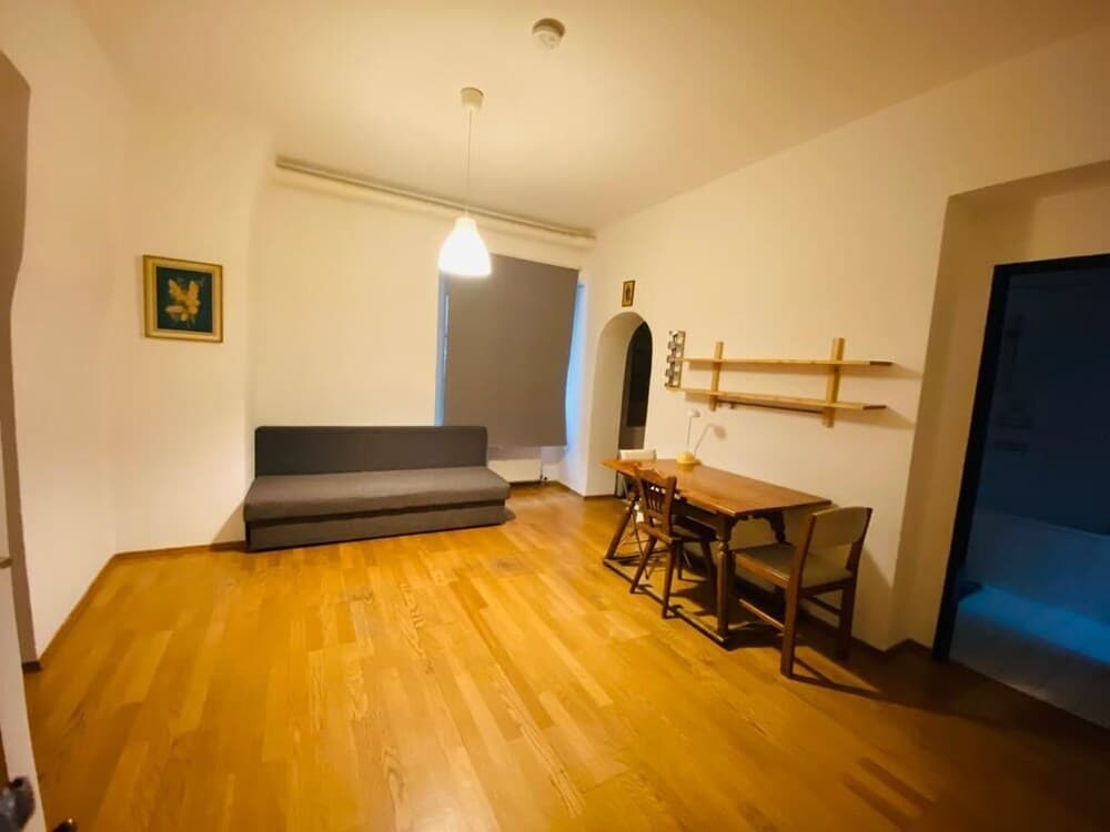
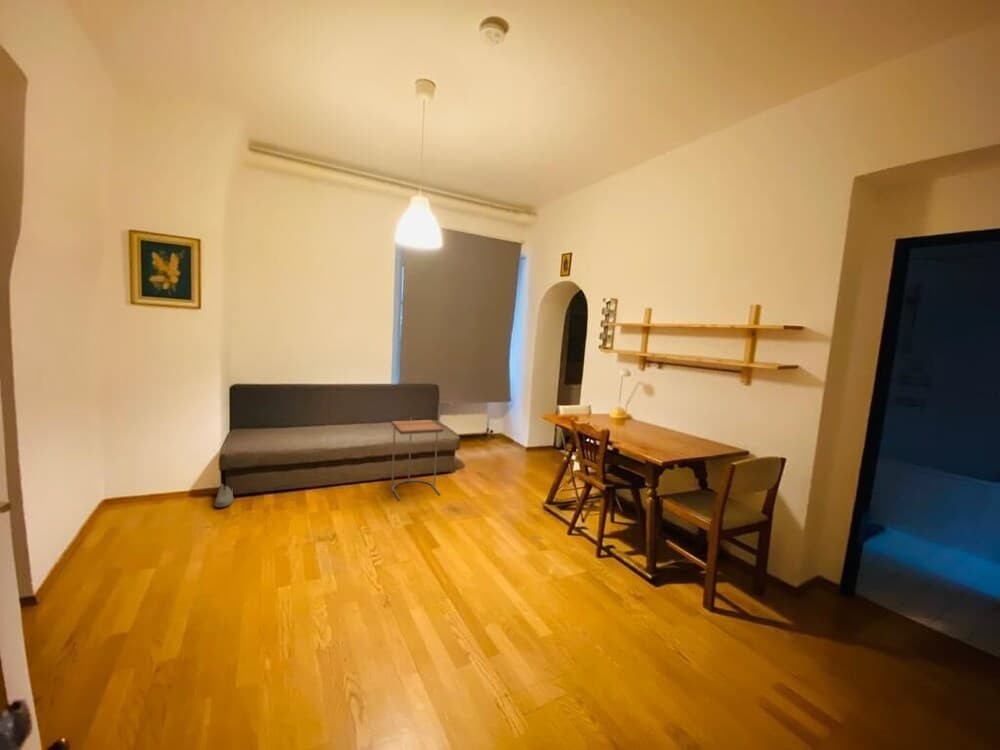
+ shoe (224, 492)
+ side table (410, 455)
